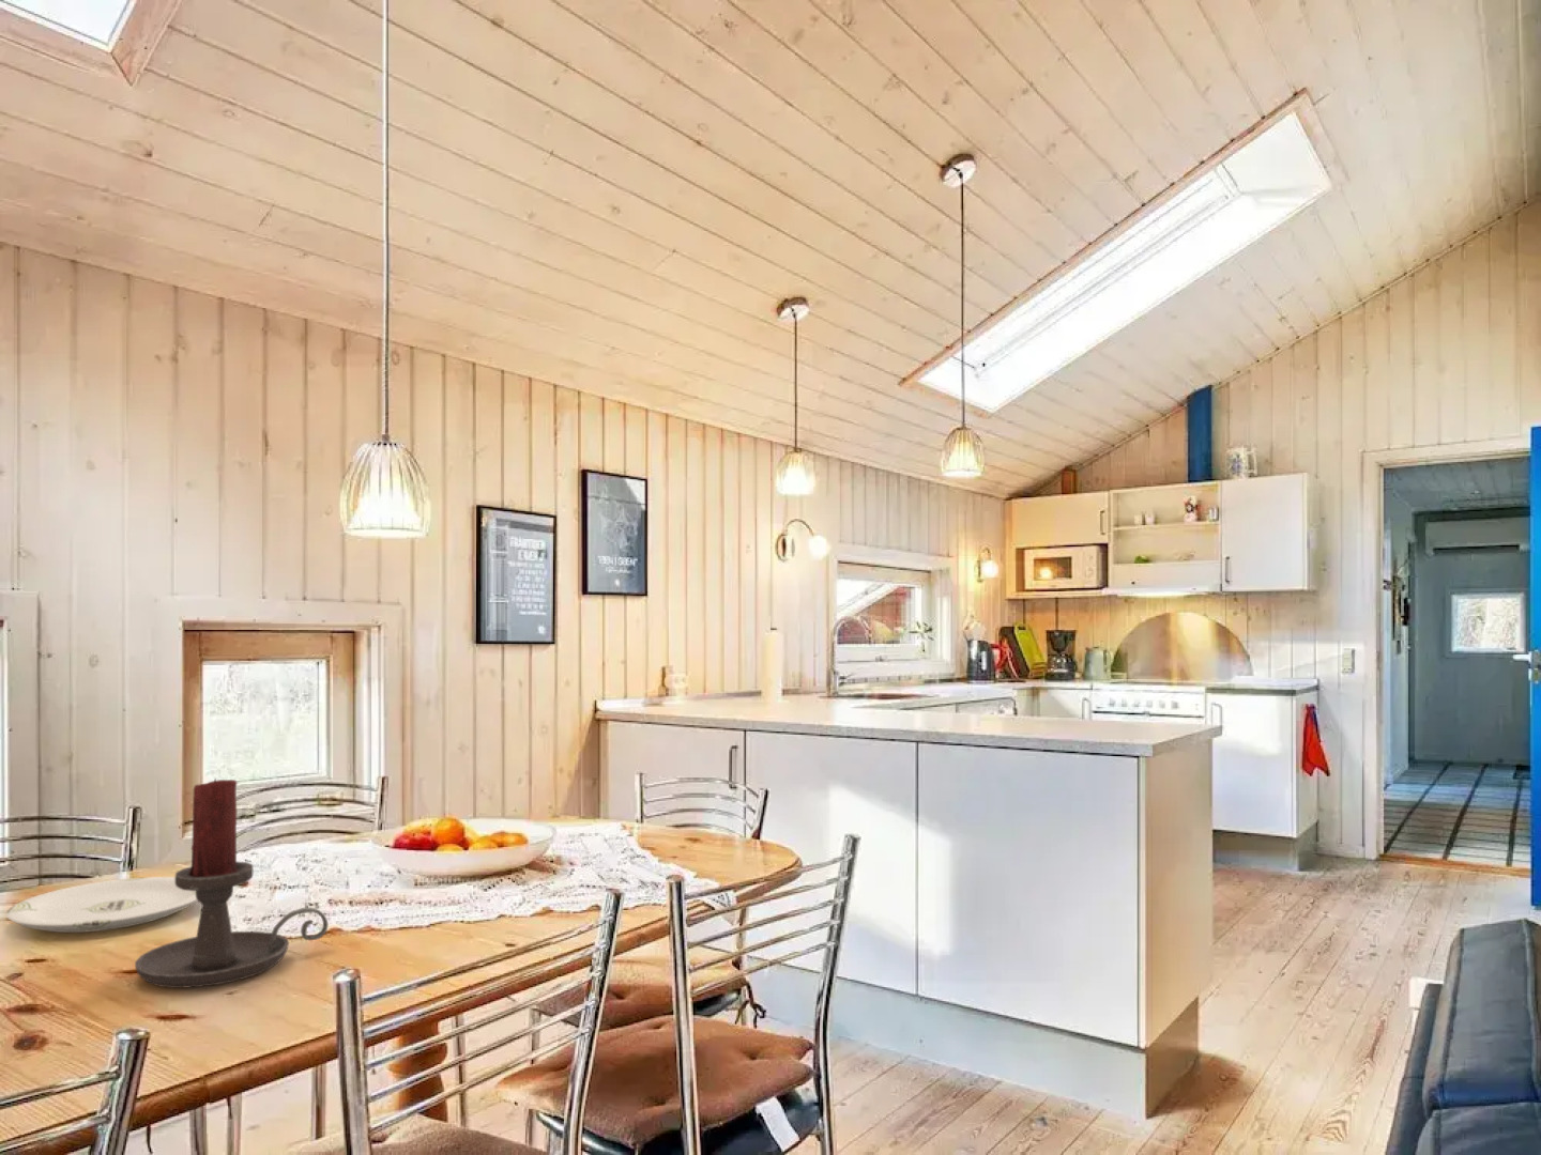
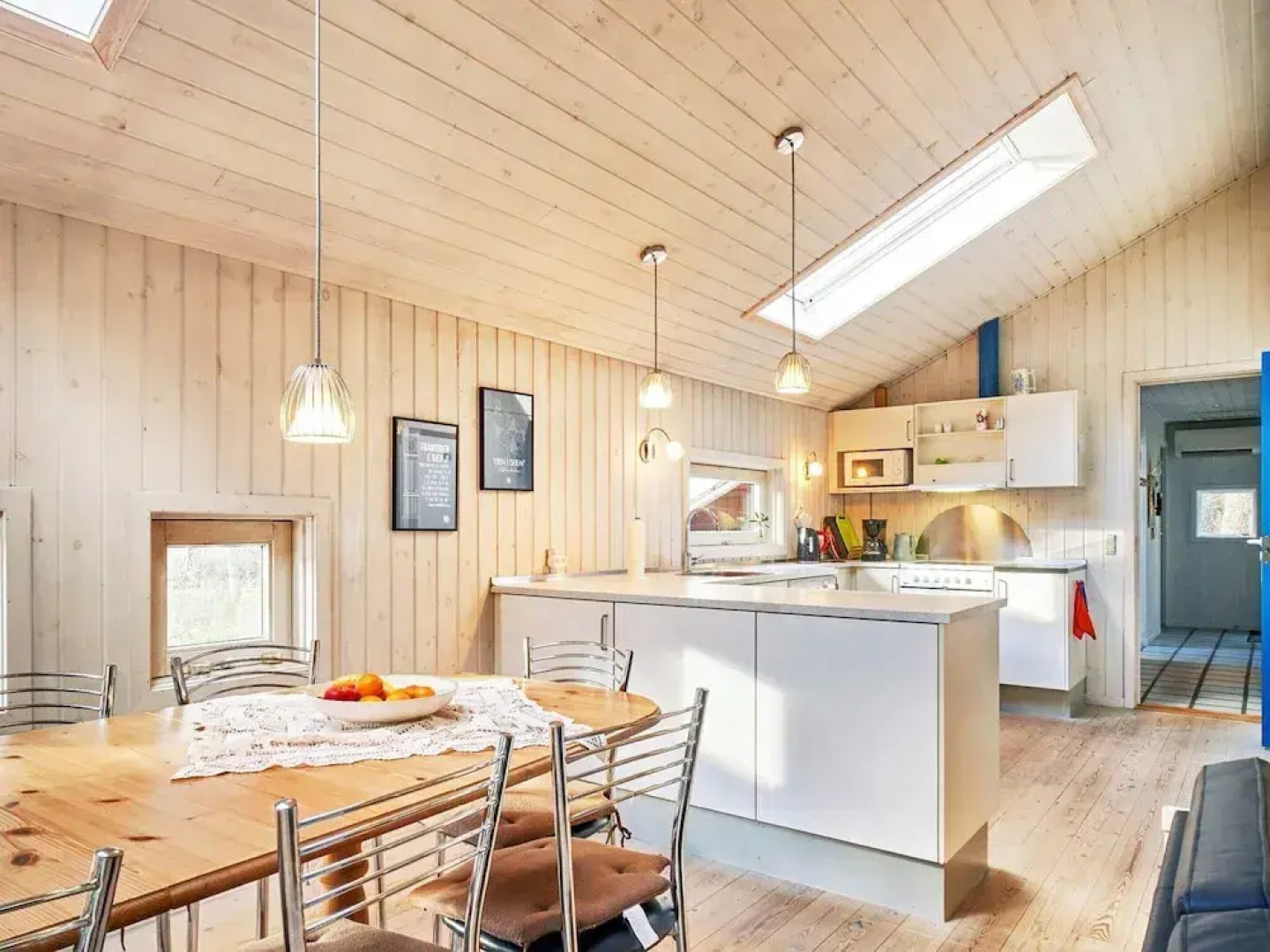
- candle holder (237, 870)
- plate (112, 906)
